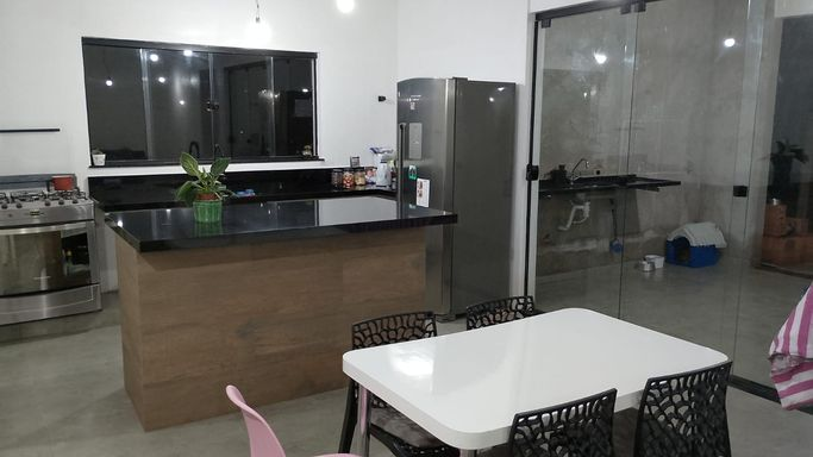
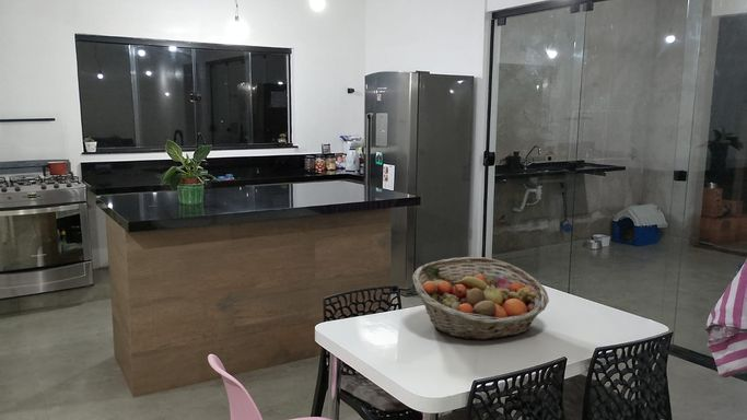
+ fruit basket (479, 296)
